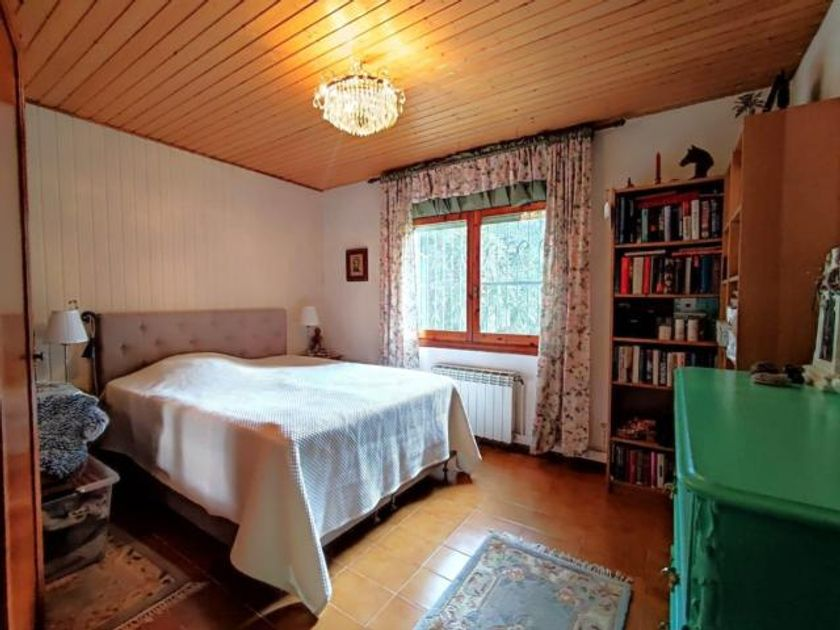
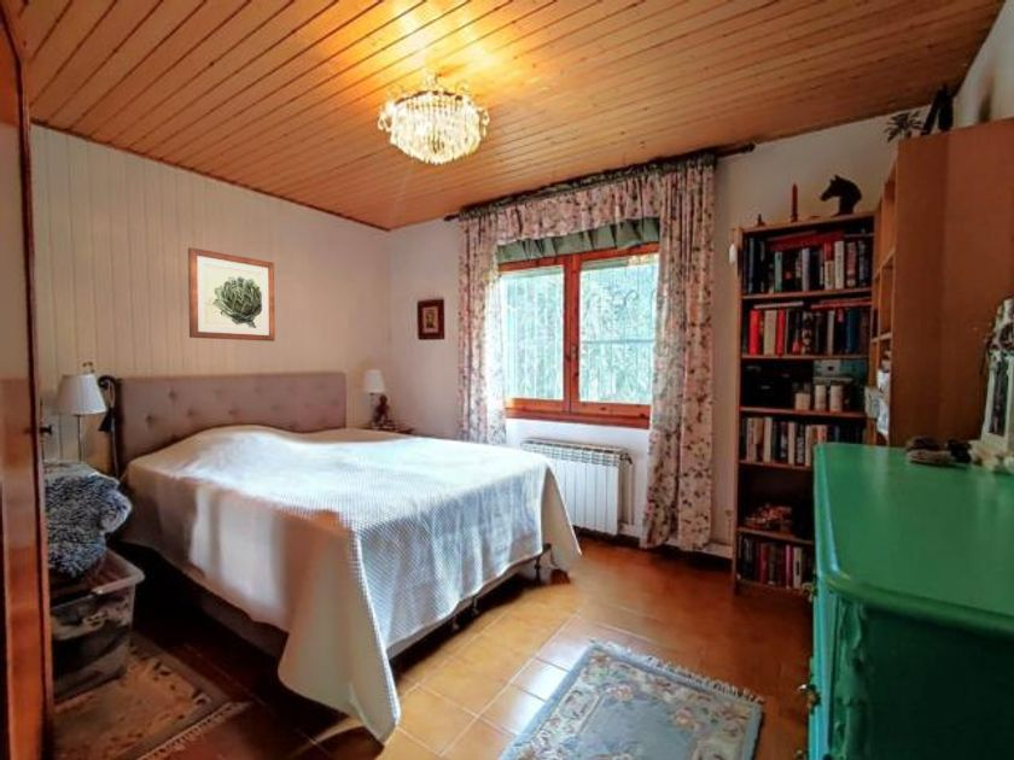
+ wall art (234, 297)
